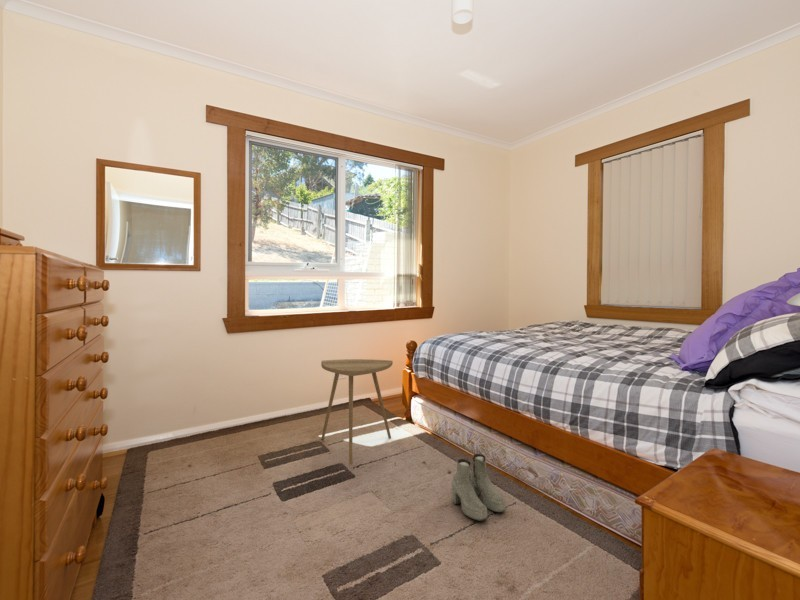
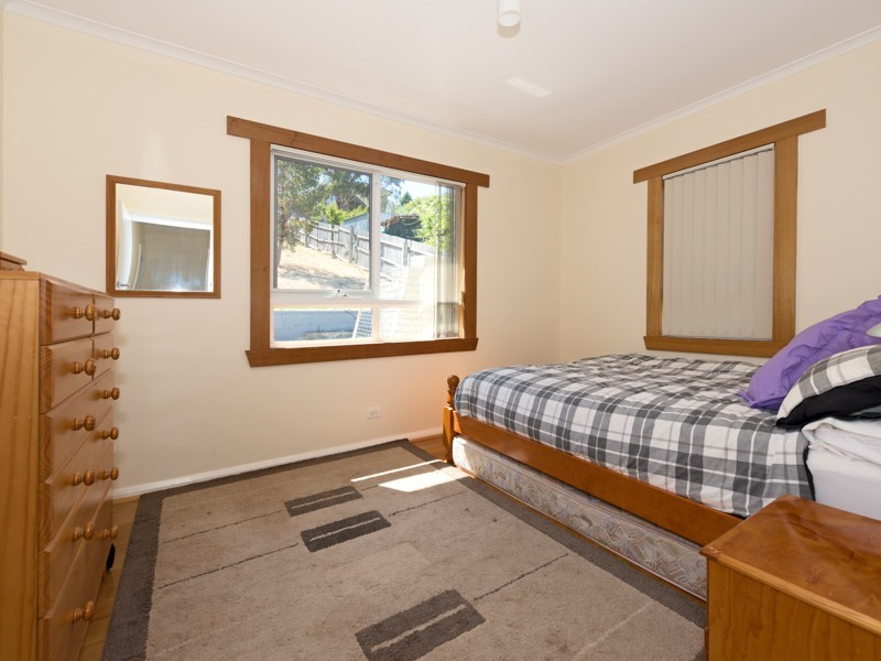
- boots (477, 483)
- side table (352, 404)
